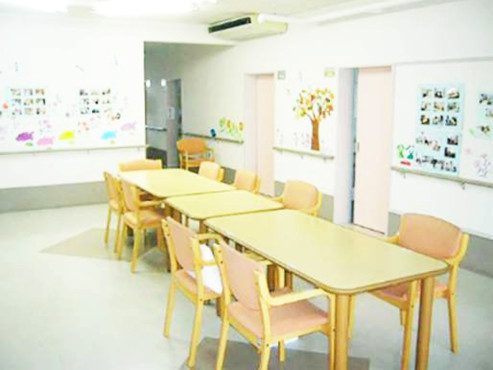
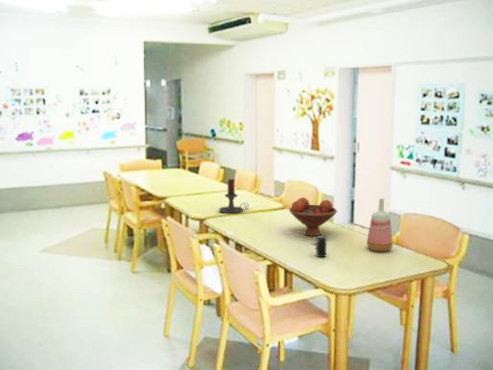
+ cup (318, 246)
+ vase (380, 224)
+ candle holder (234, 194)
+ fruit bowl (312, 216)
